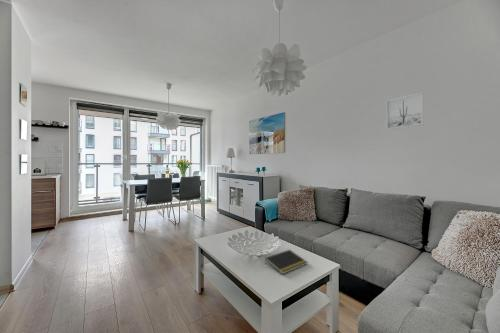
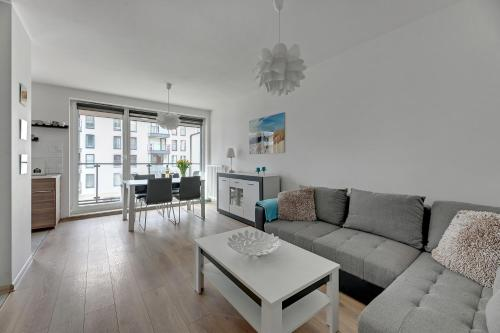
- wall art (404, 112)
- notepad (286, 260)
